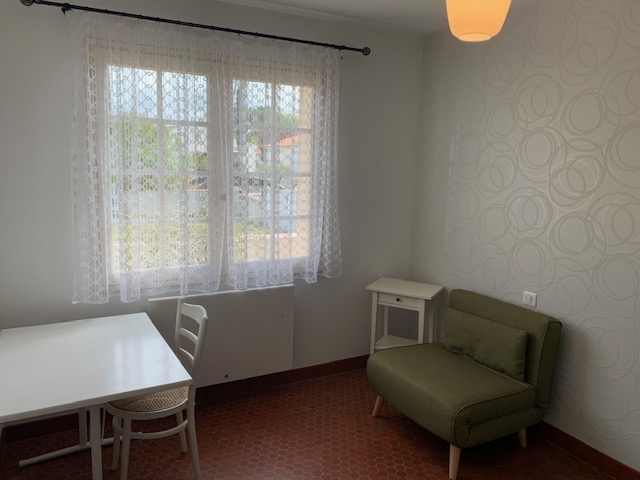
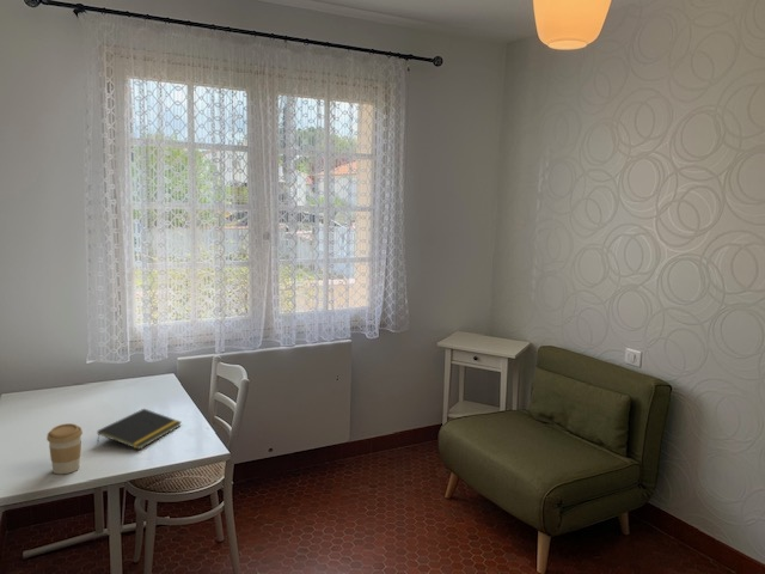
+ coffee cup (65, 447)
+ notepad (141, 427)
